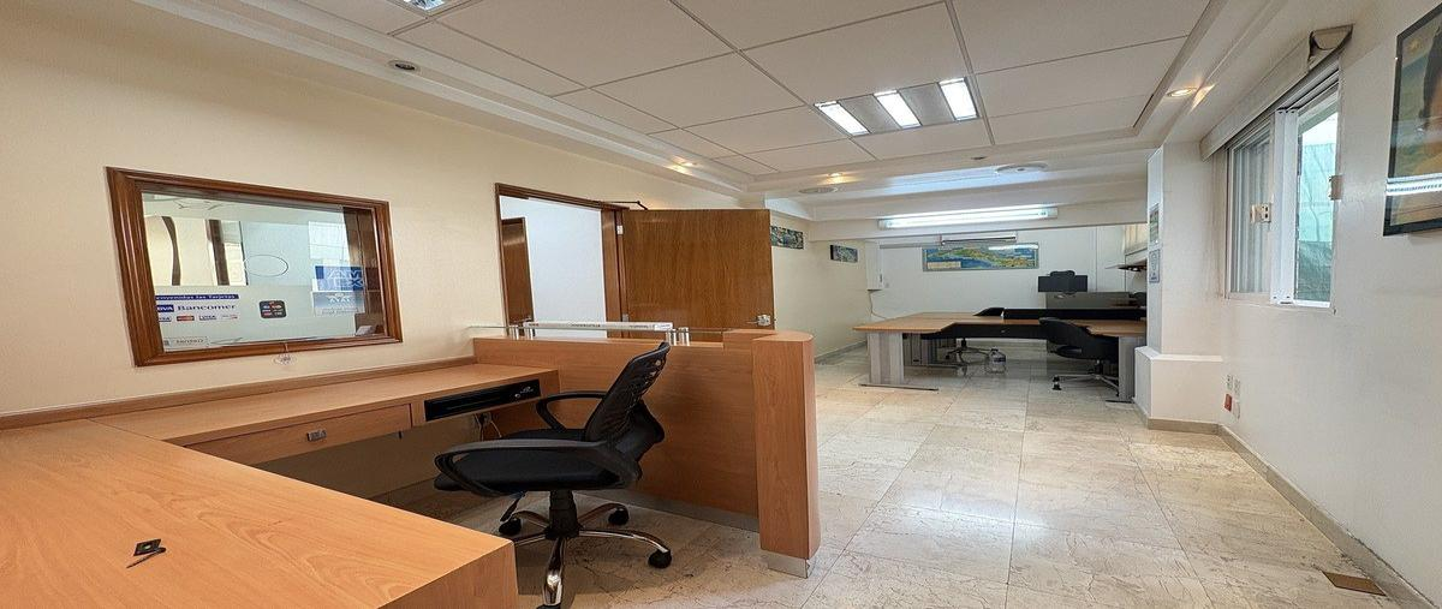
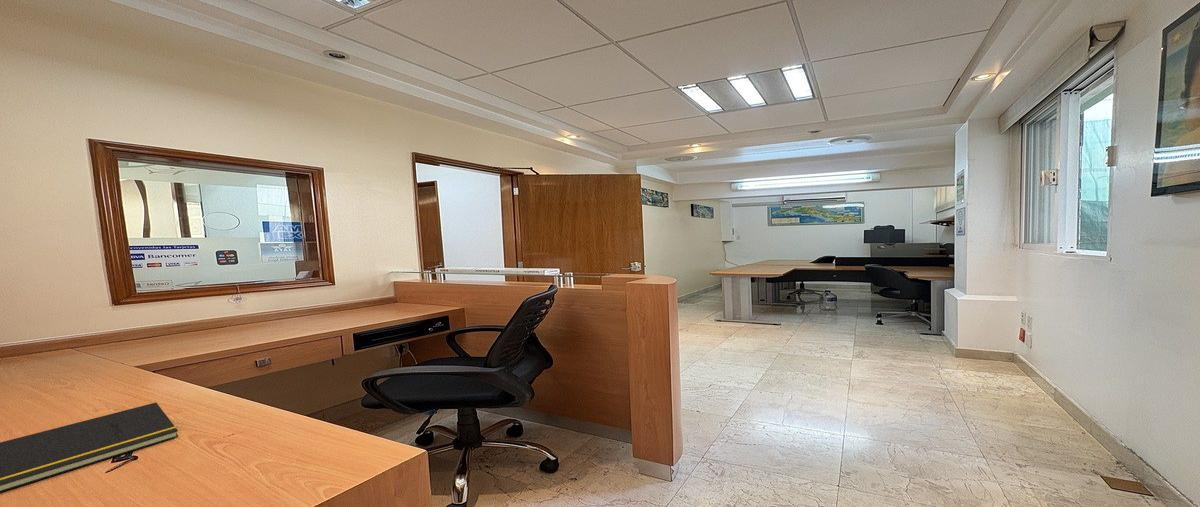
+ notepad (87, 441)
